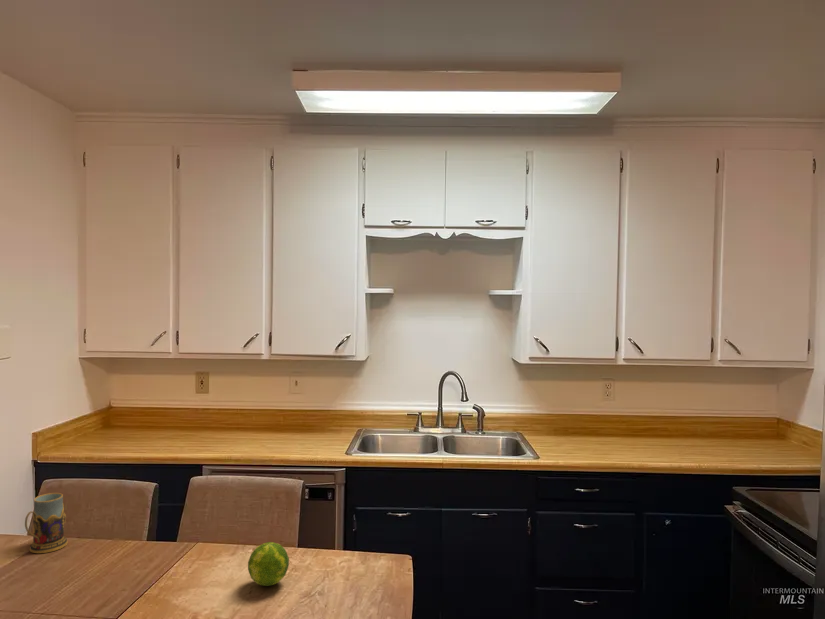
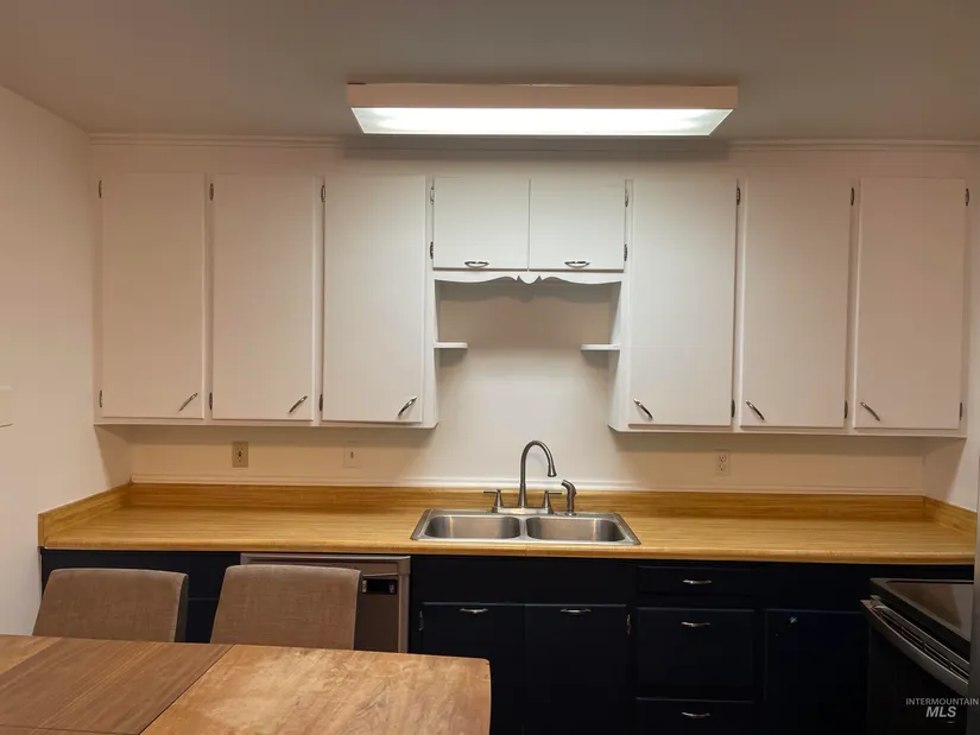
- mug (45, 523)
- fruit (268, 563)
